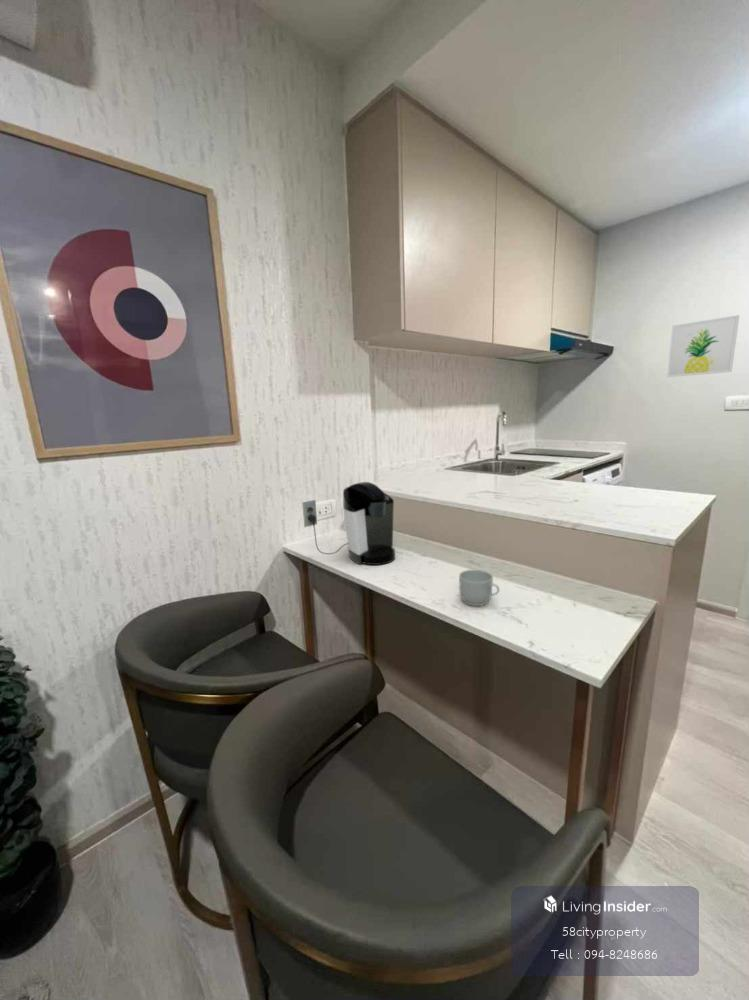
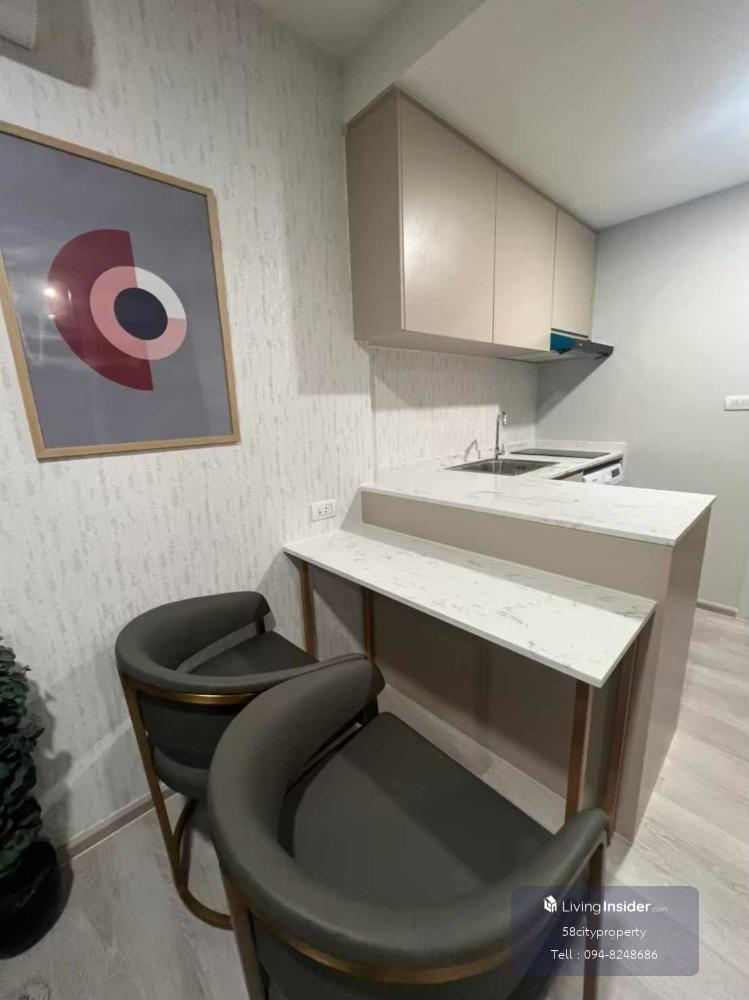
- mug (479, 589)
- coffee maker (356, 523)
- wall art (701, 348)
